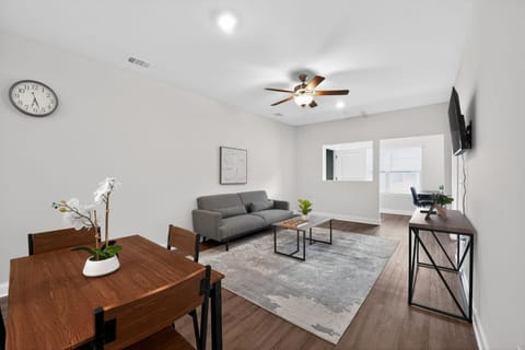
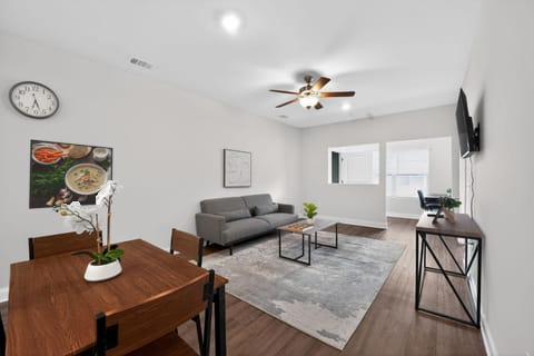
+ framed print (75, 175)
